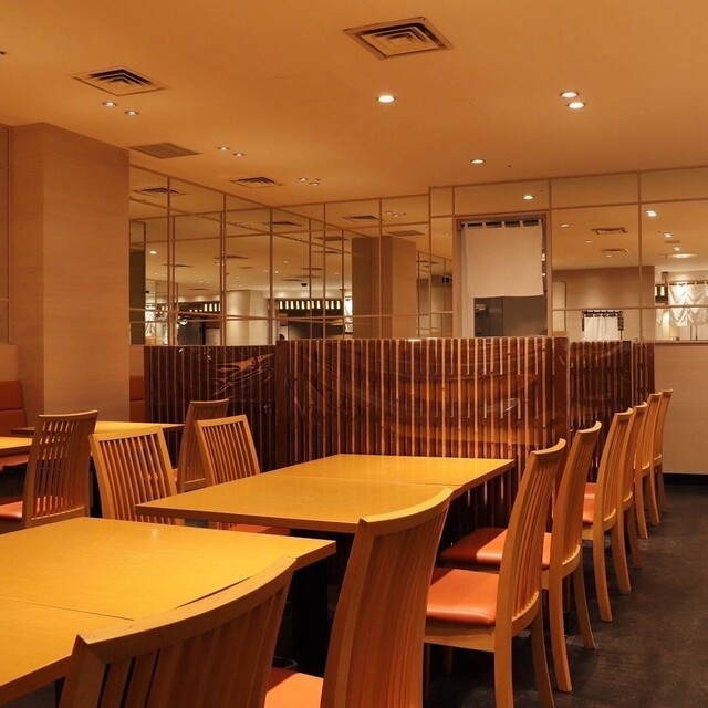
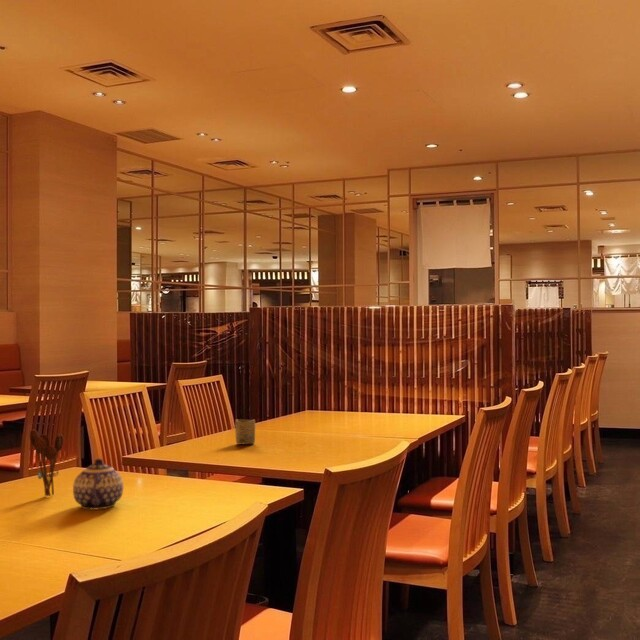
+ teapot (98, 482)
+ cup (245, 431)
+ utensil holder (45, 462)
